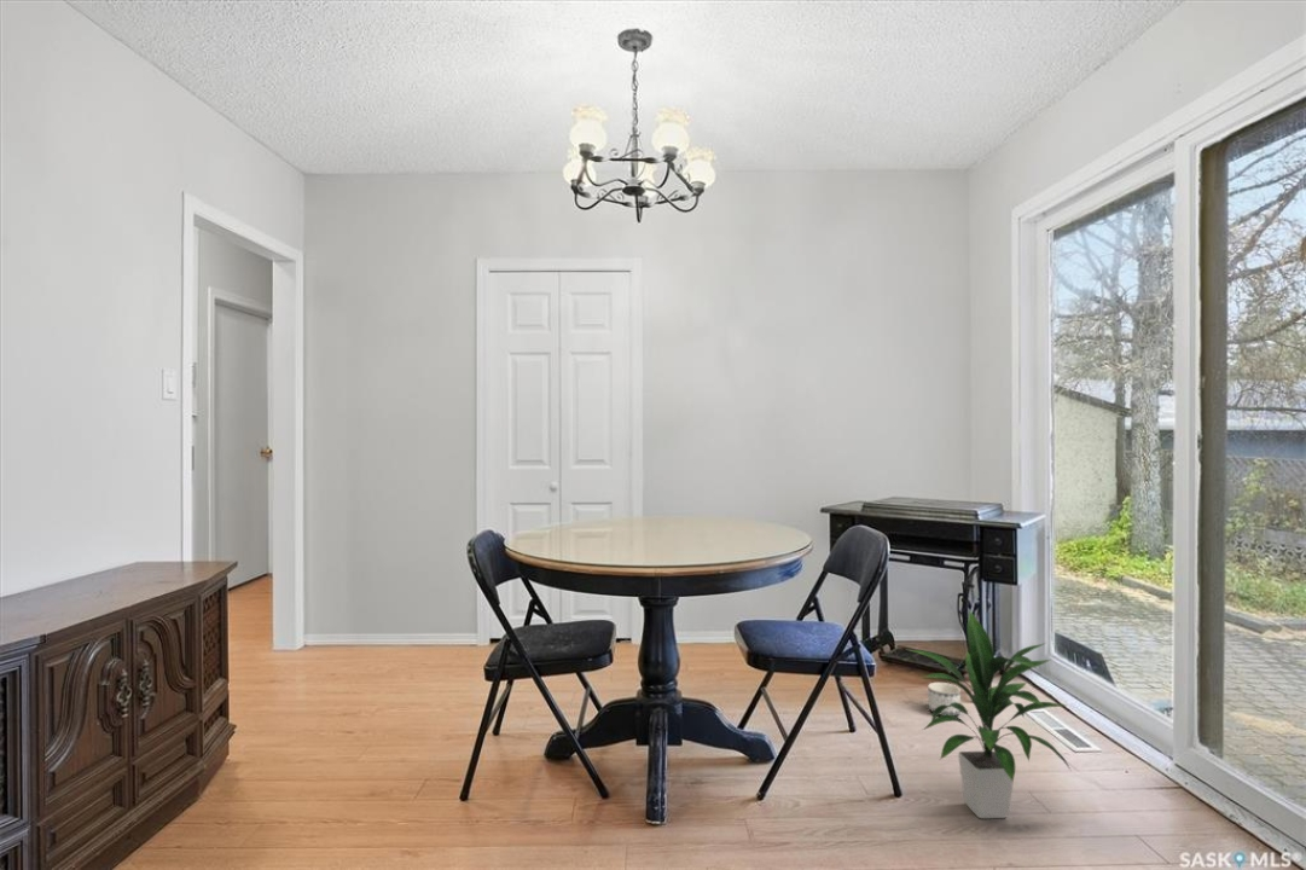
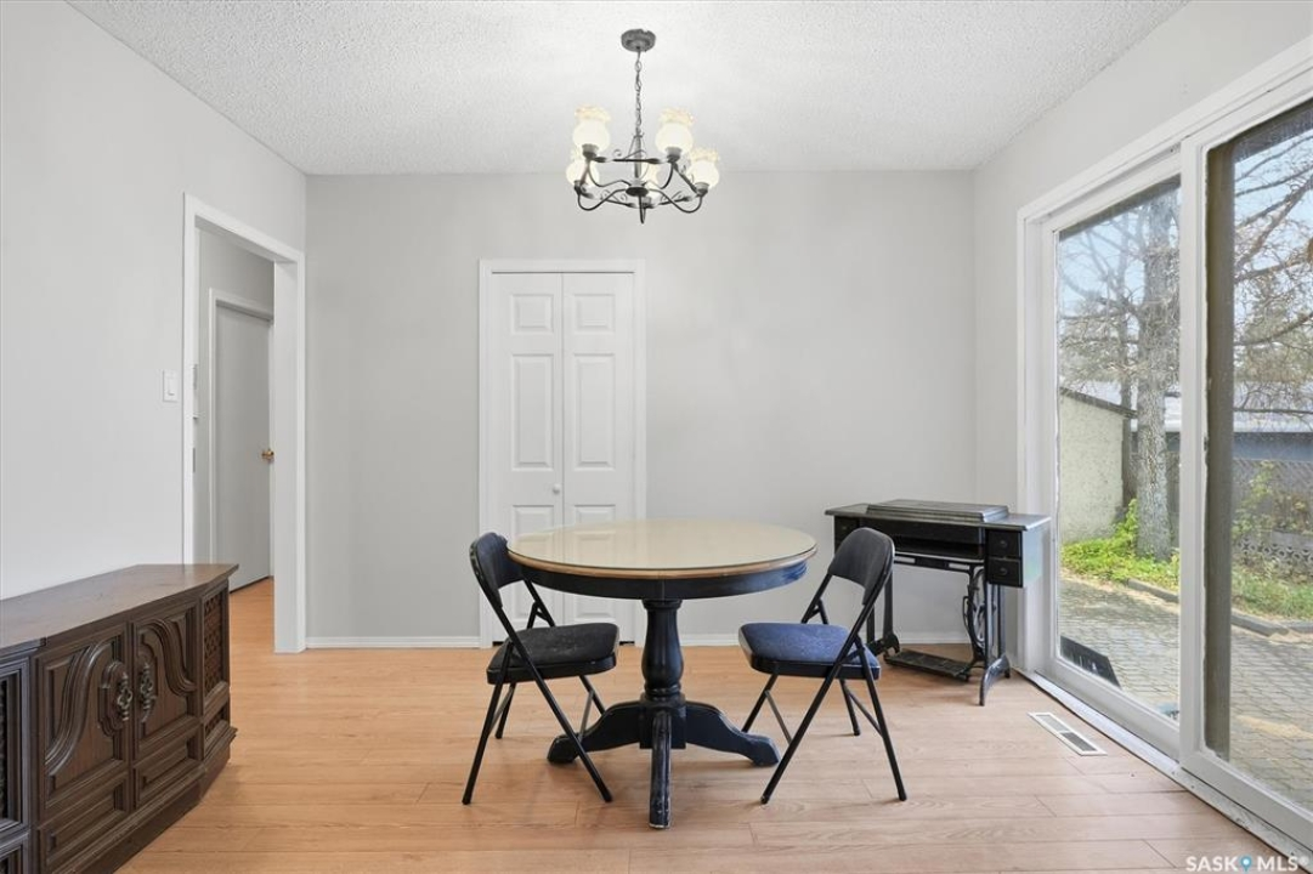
- planter (944, 700)
- indoor plant (993, 717)
